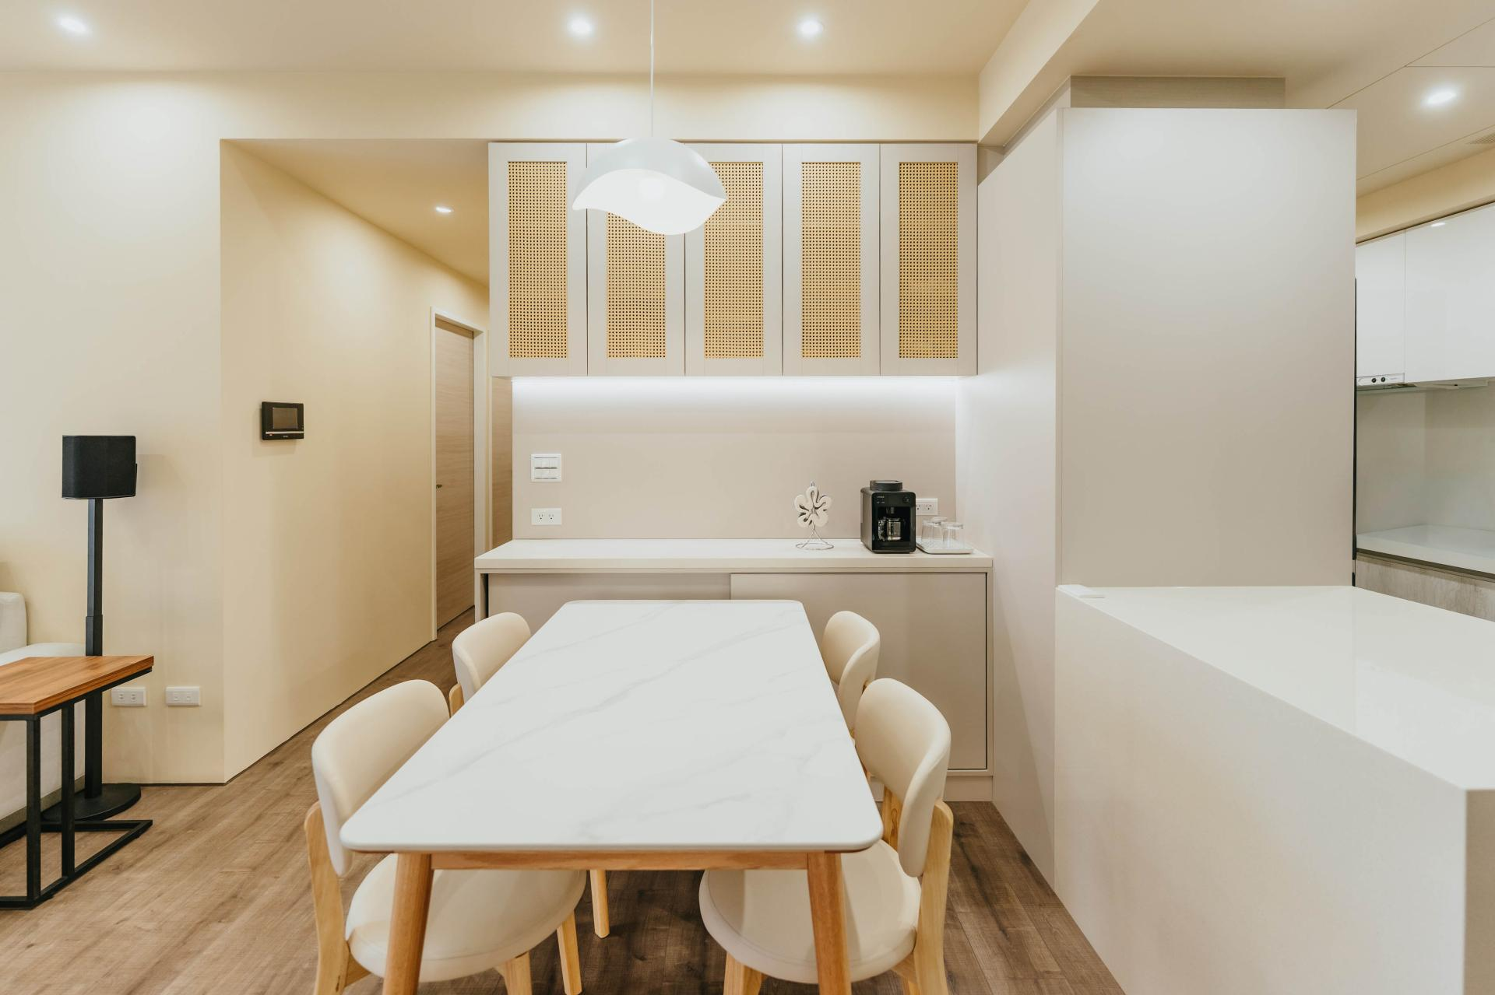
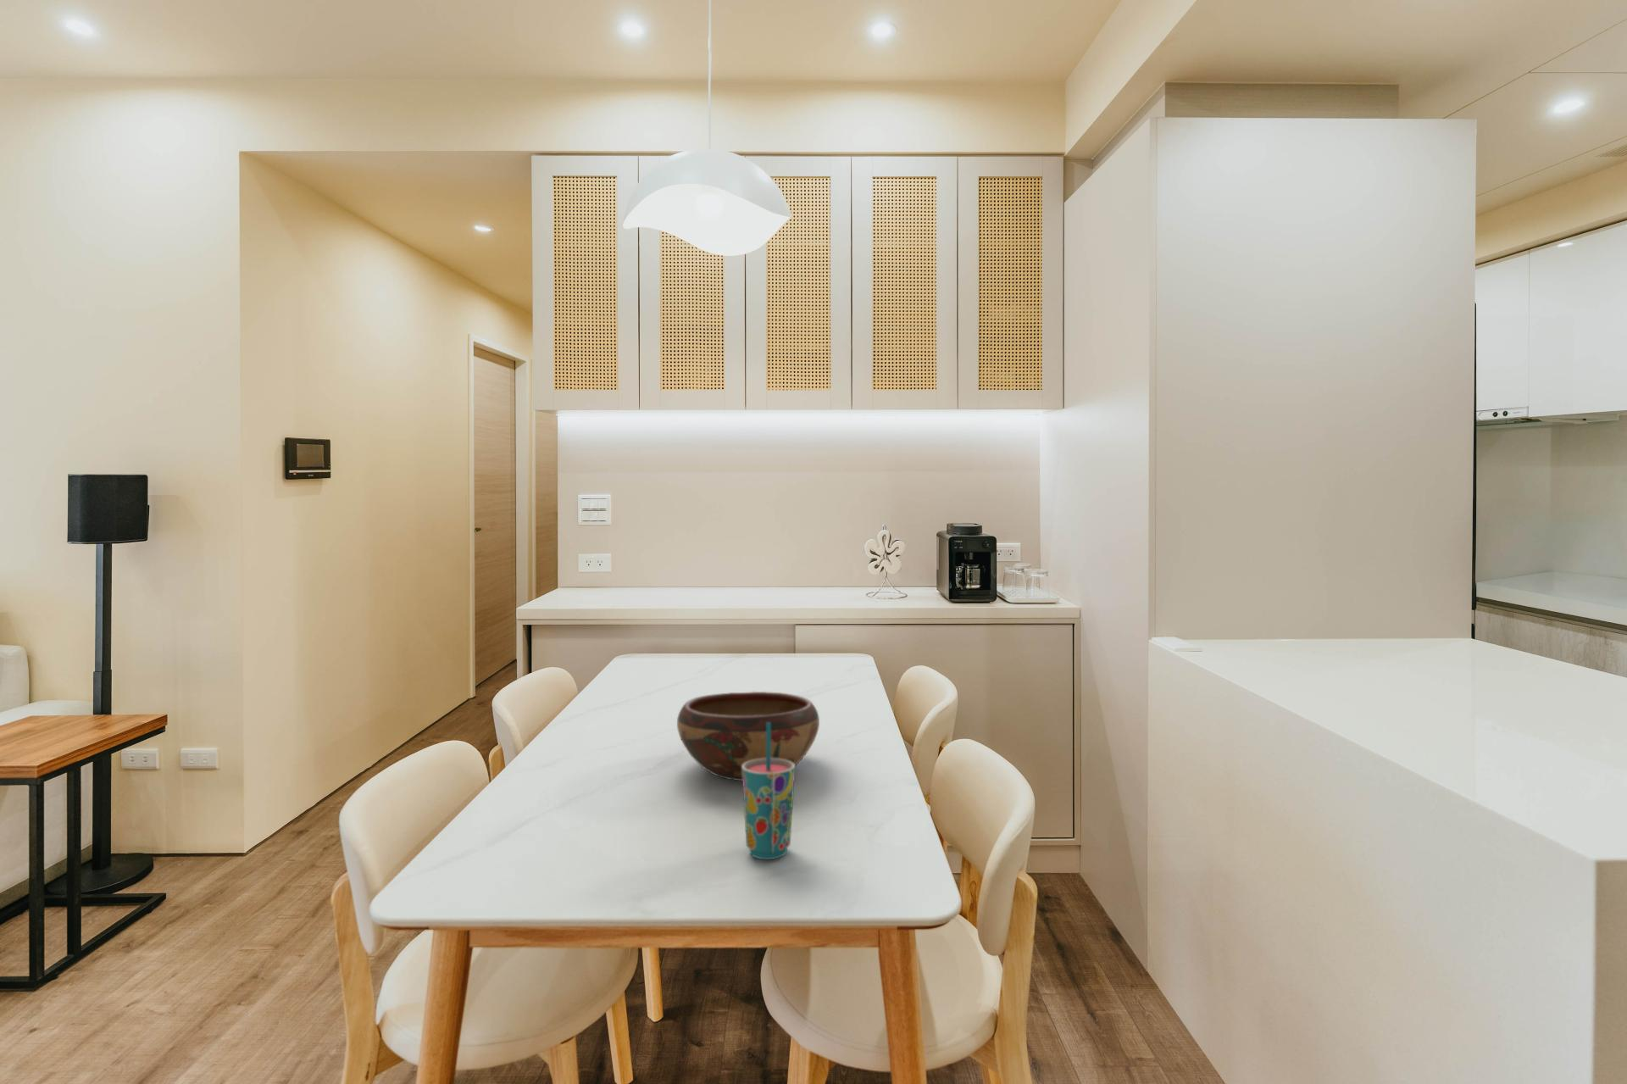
+ decorative bowl (749, 736)
+ cup (768, 788)
